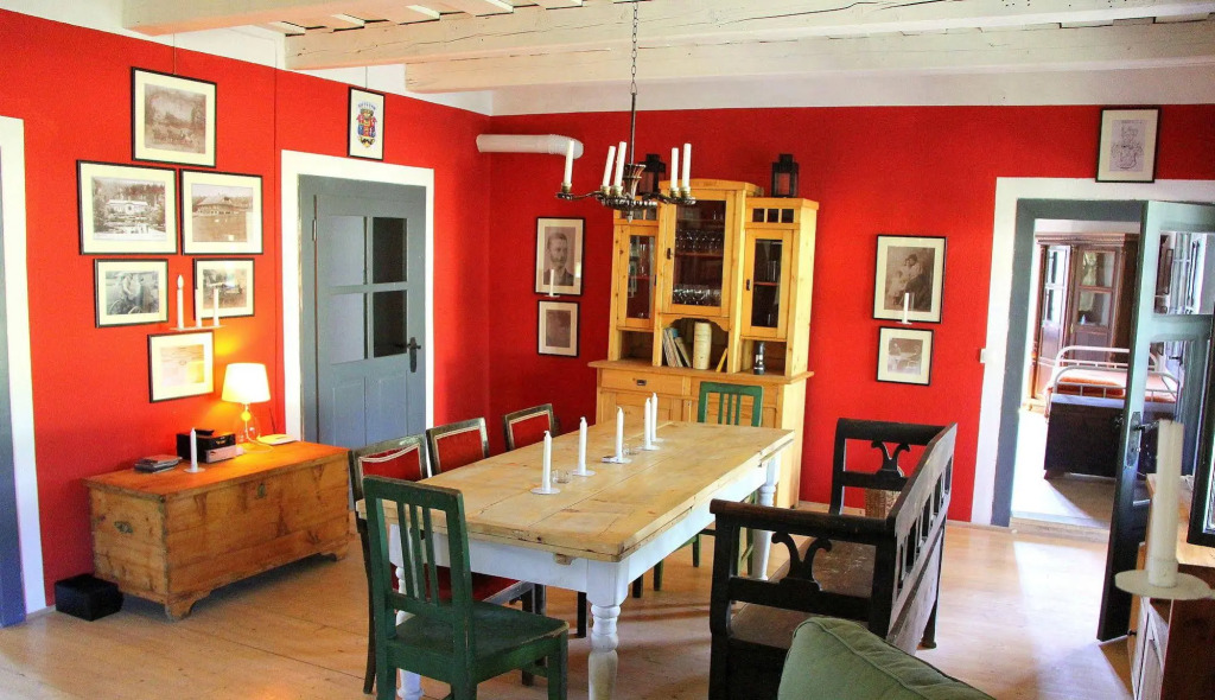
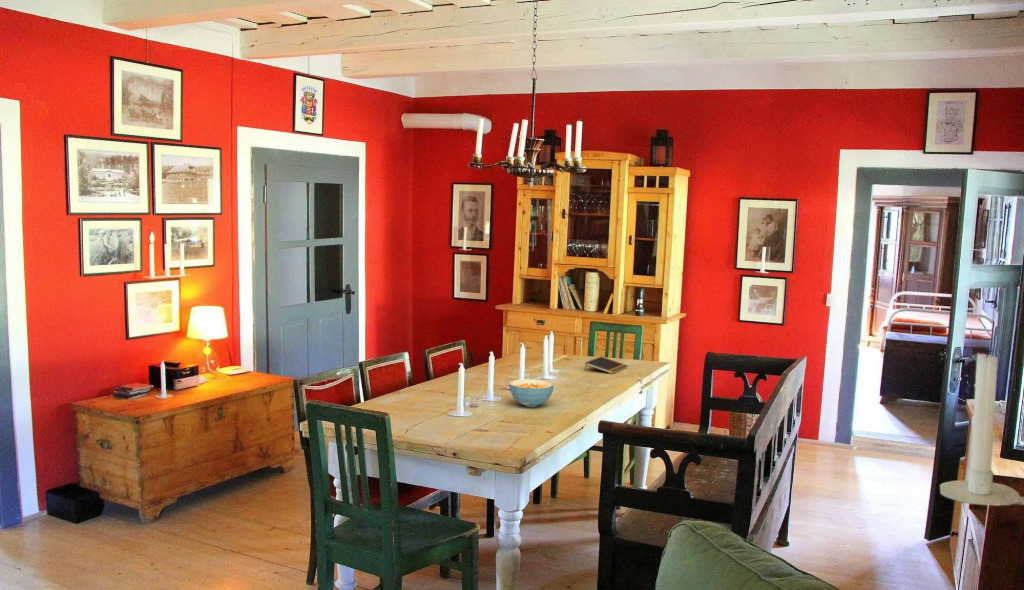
+ cereal bowl (530, 394)
+ notepad (606, 365)
